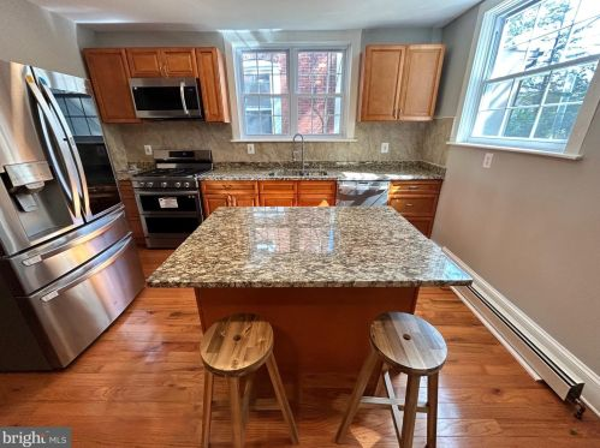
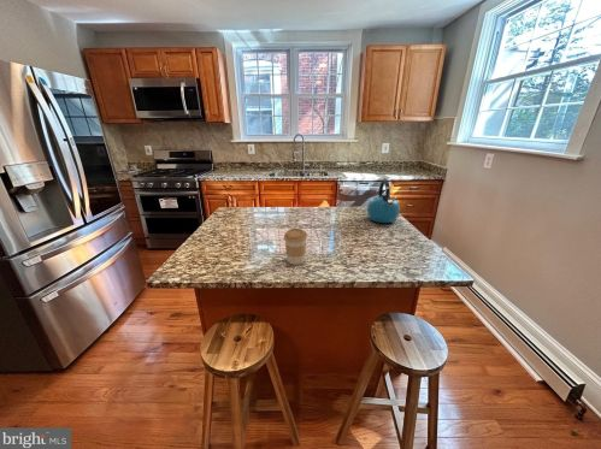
+ coffee cup (295, 246)
+ kettle (384, 201)
